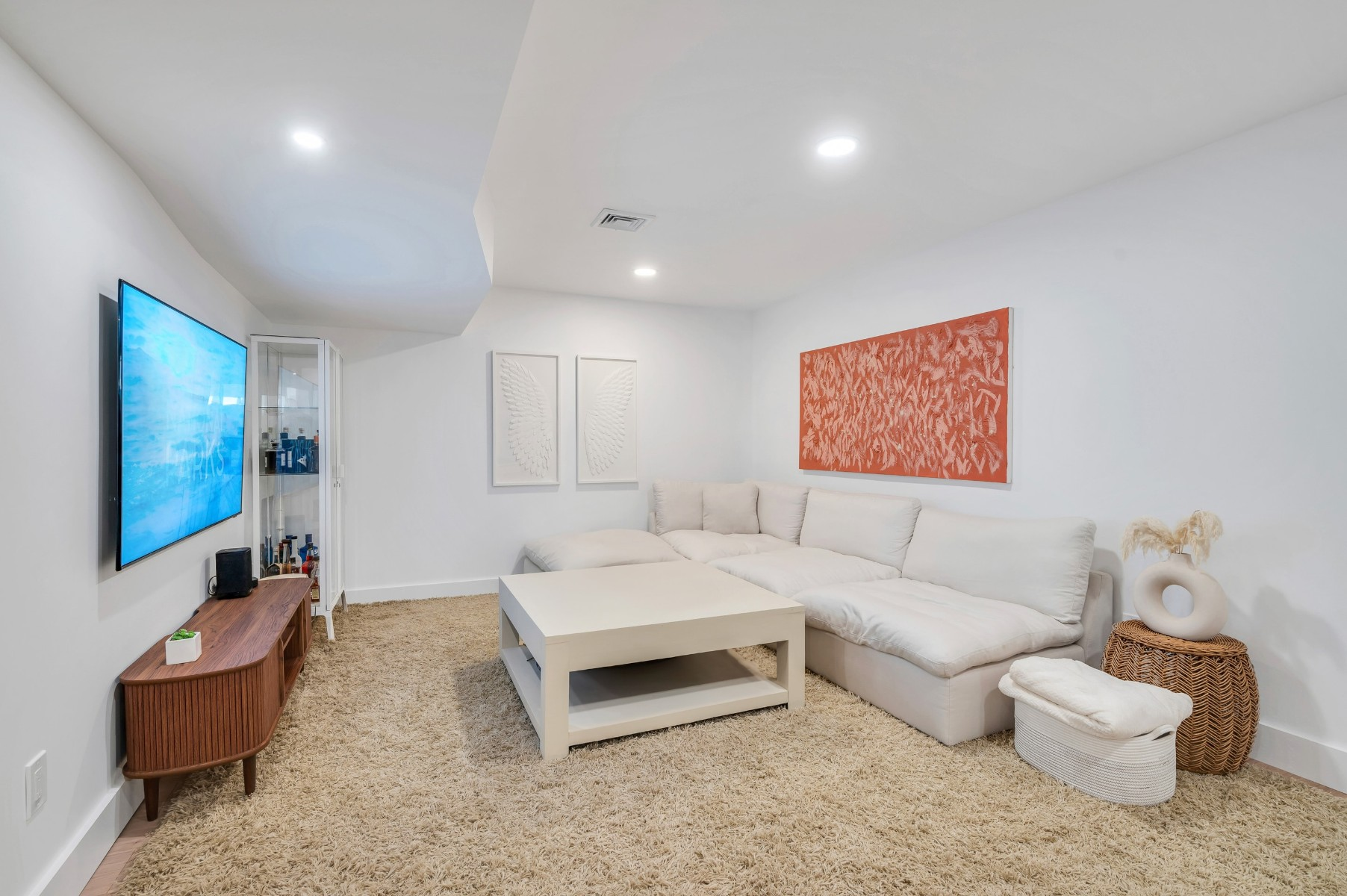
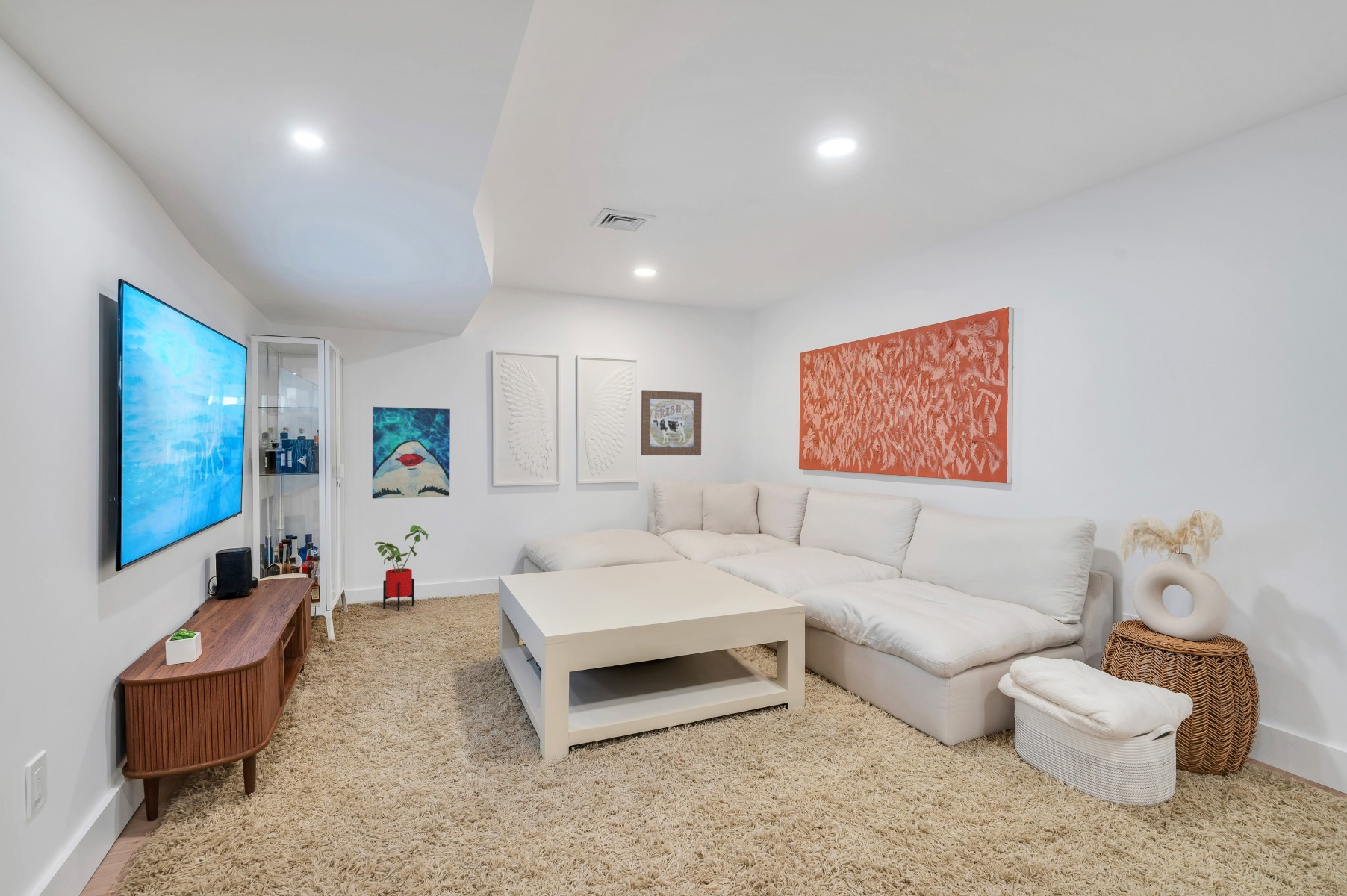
+ wall art (411, 452)
+ wall art (671, 423)
+ house plant (402, 567)
